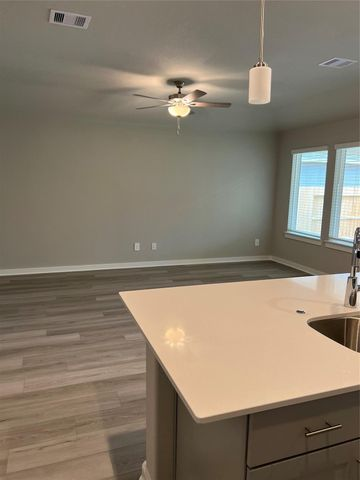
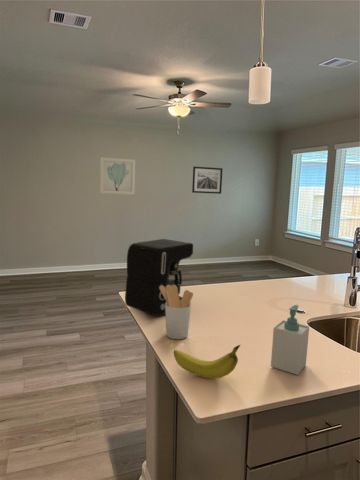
+ fruit (203, 360)
+ soap bottle (290, 336)
+ coffee maker (162, 274)
+ wall art (117, 176)
+ wall art (207, 180)
+ utensil holder (174, 310)
